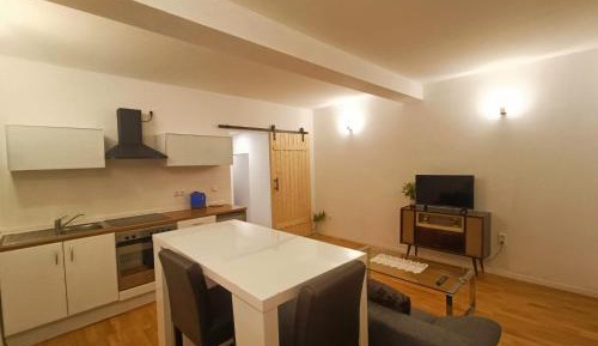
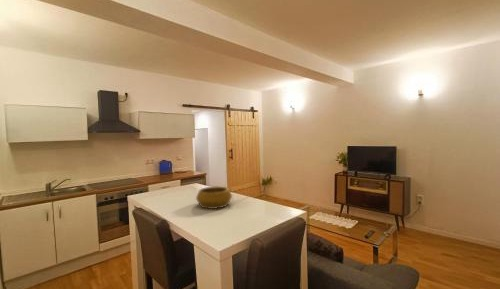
+ decorative bowl (214, 196)
